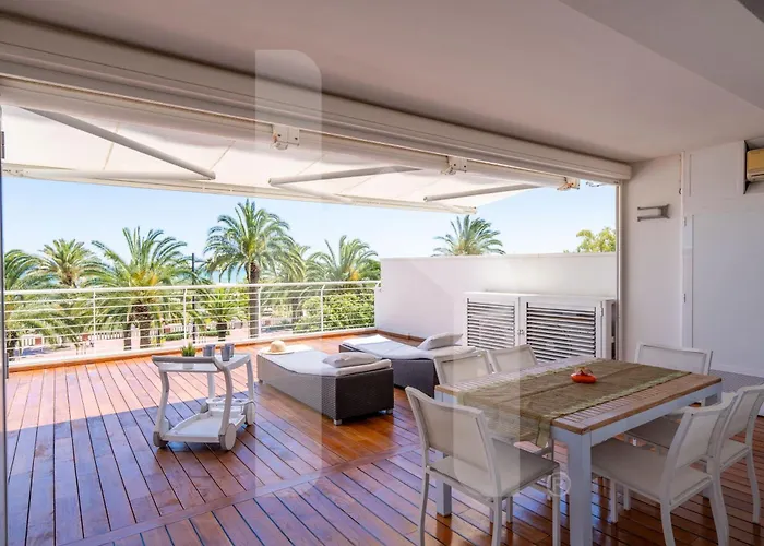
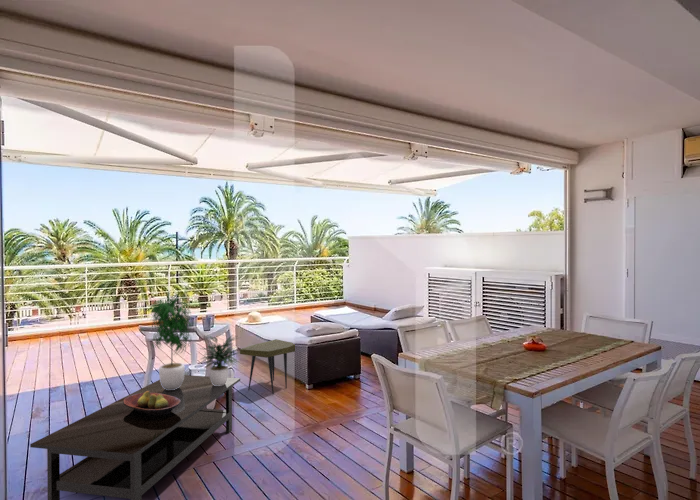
+ side table (269, 366)
+ fruit bowl (152, 401)
+ coffee table (156, 434)
+ potted plant (191, 336)
